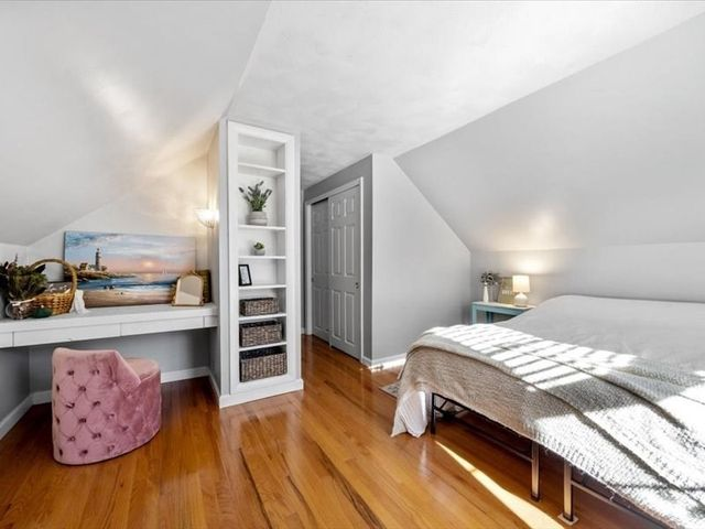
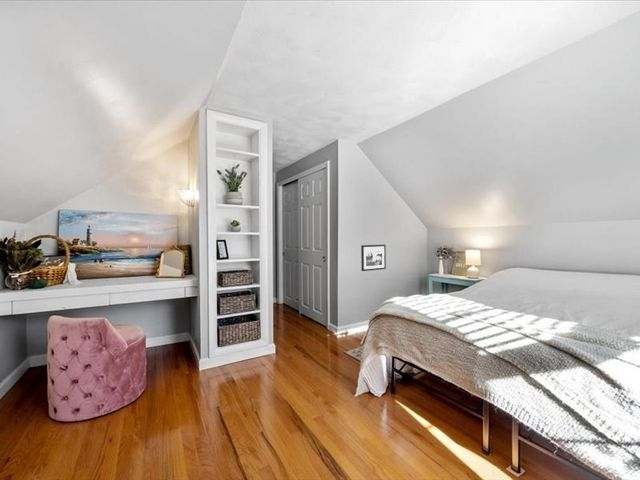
+ picture frame (373, 257)
